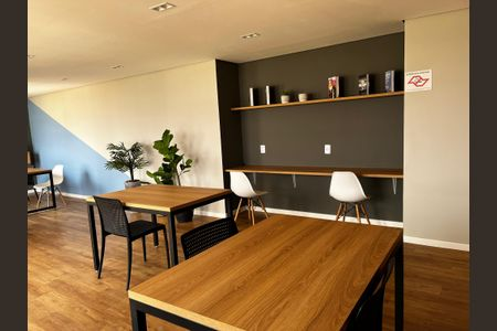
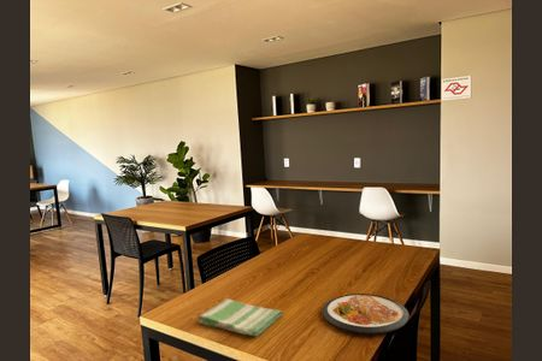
+ dish towel (240, 315)
+ dish (364, 309)
